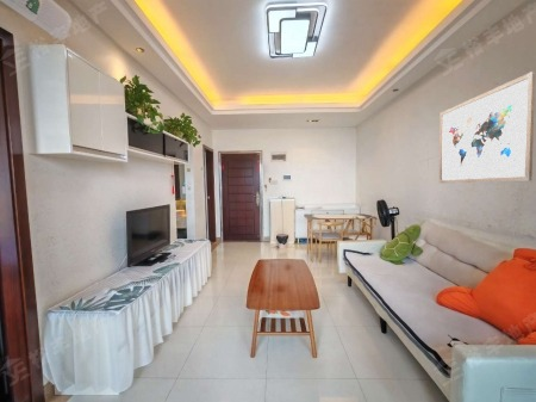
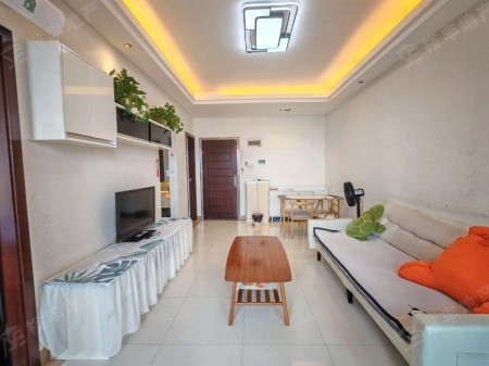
- wall art (475, 140)
